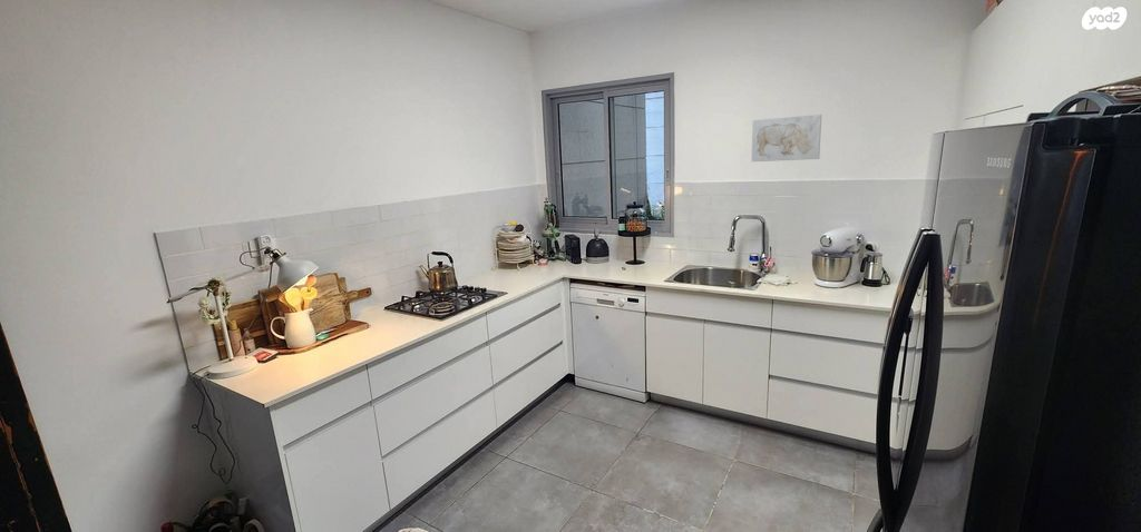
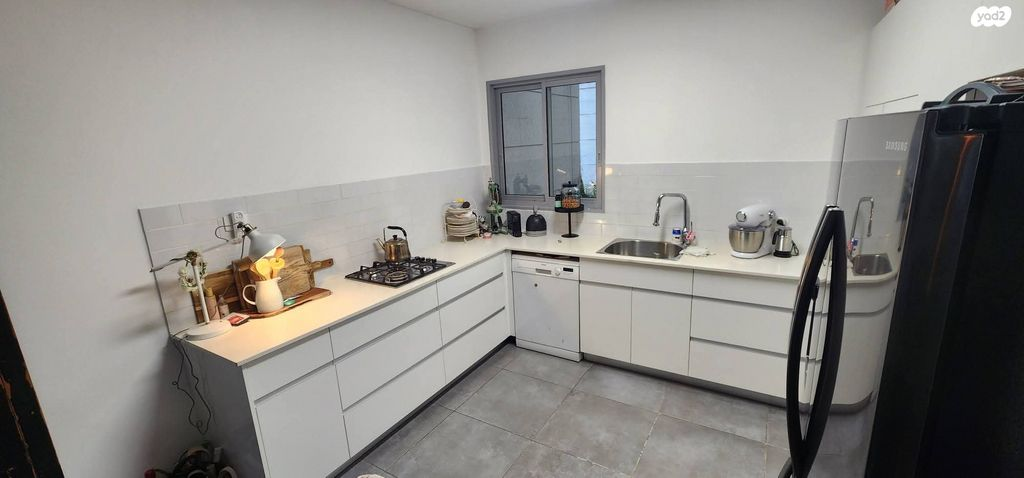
- wall art (784, 139)
